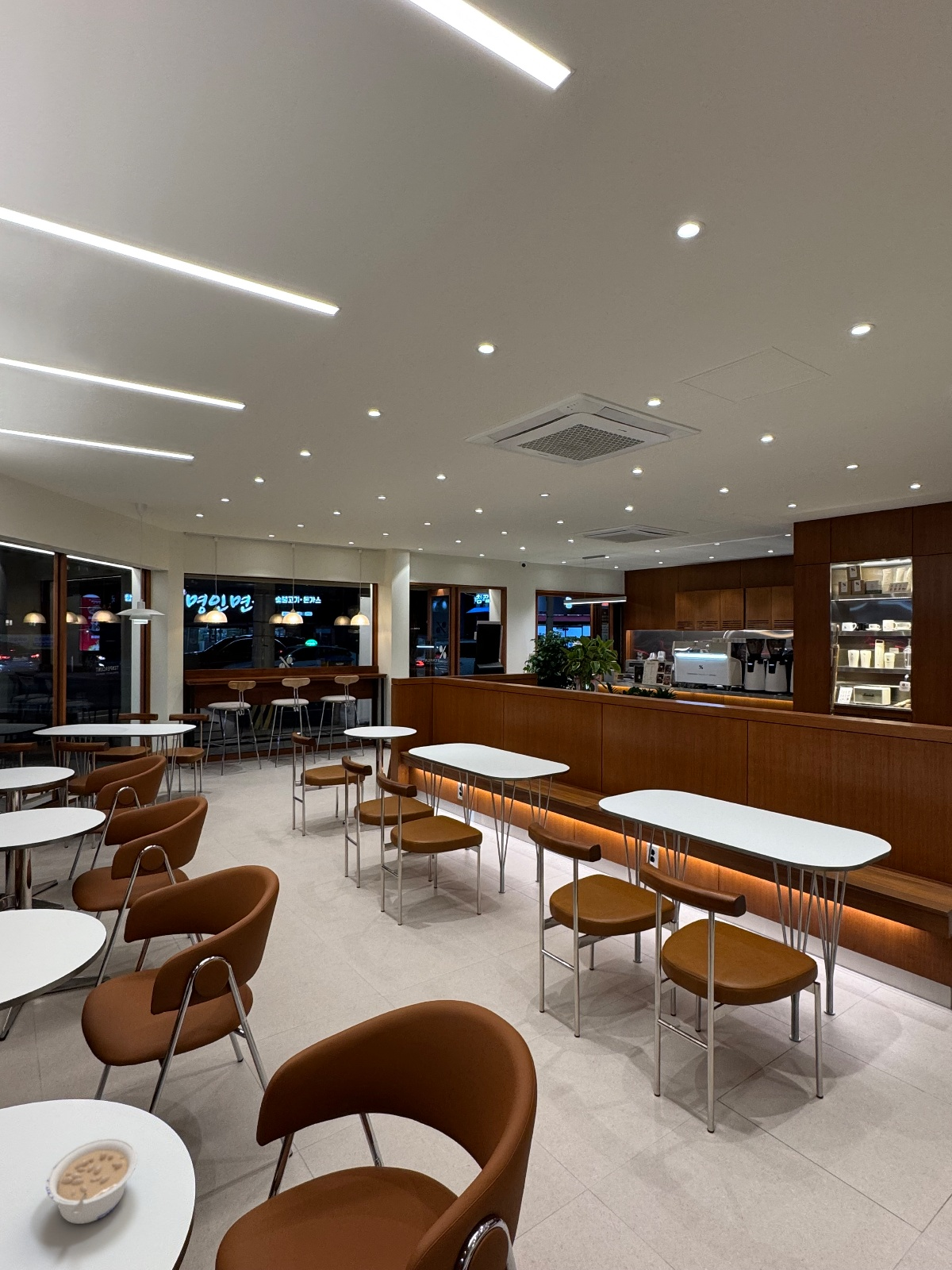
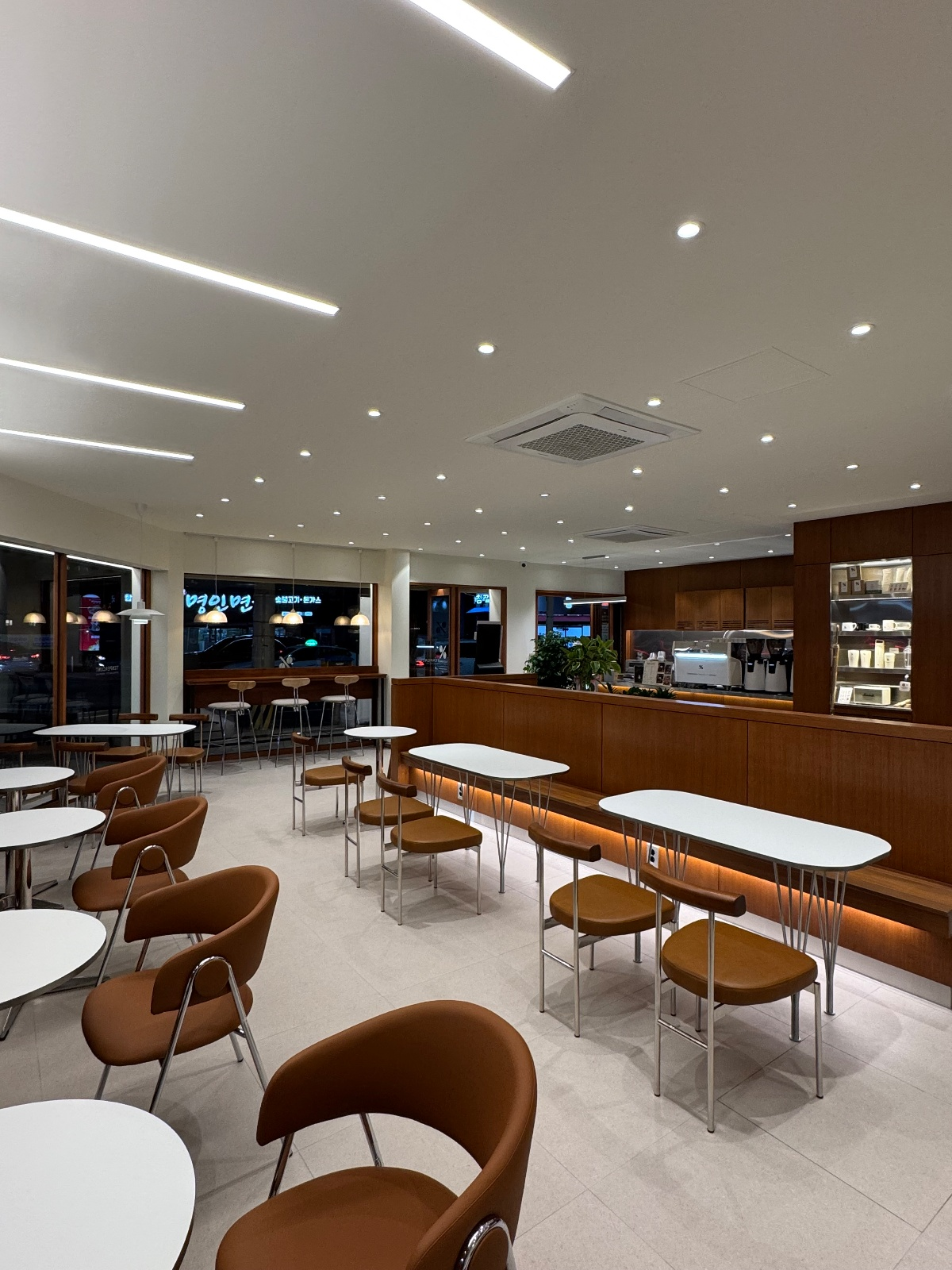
- legume (94, 1183)
